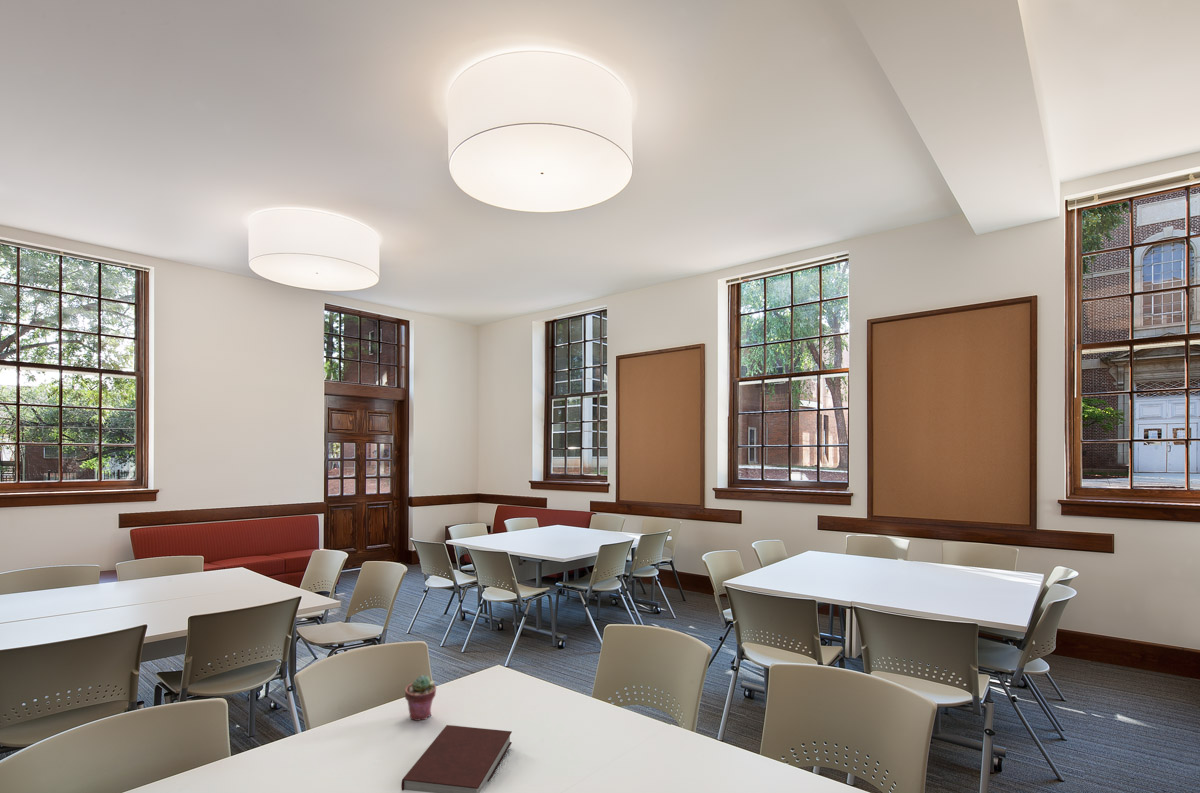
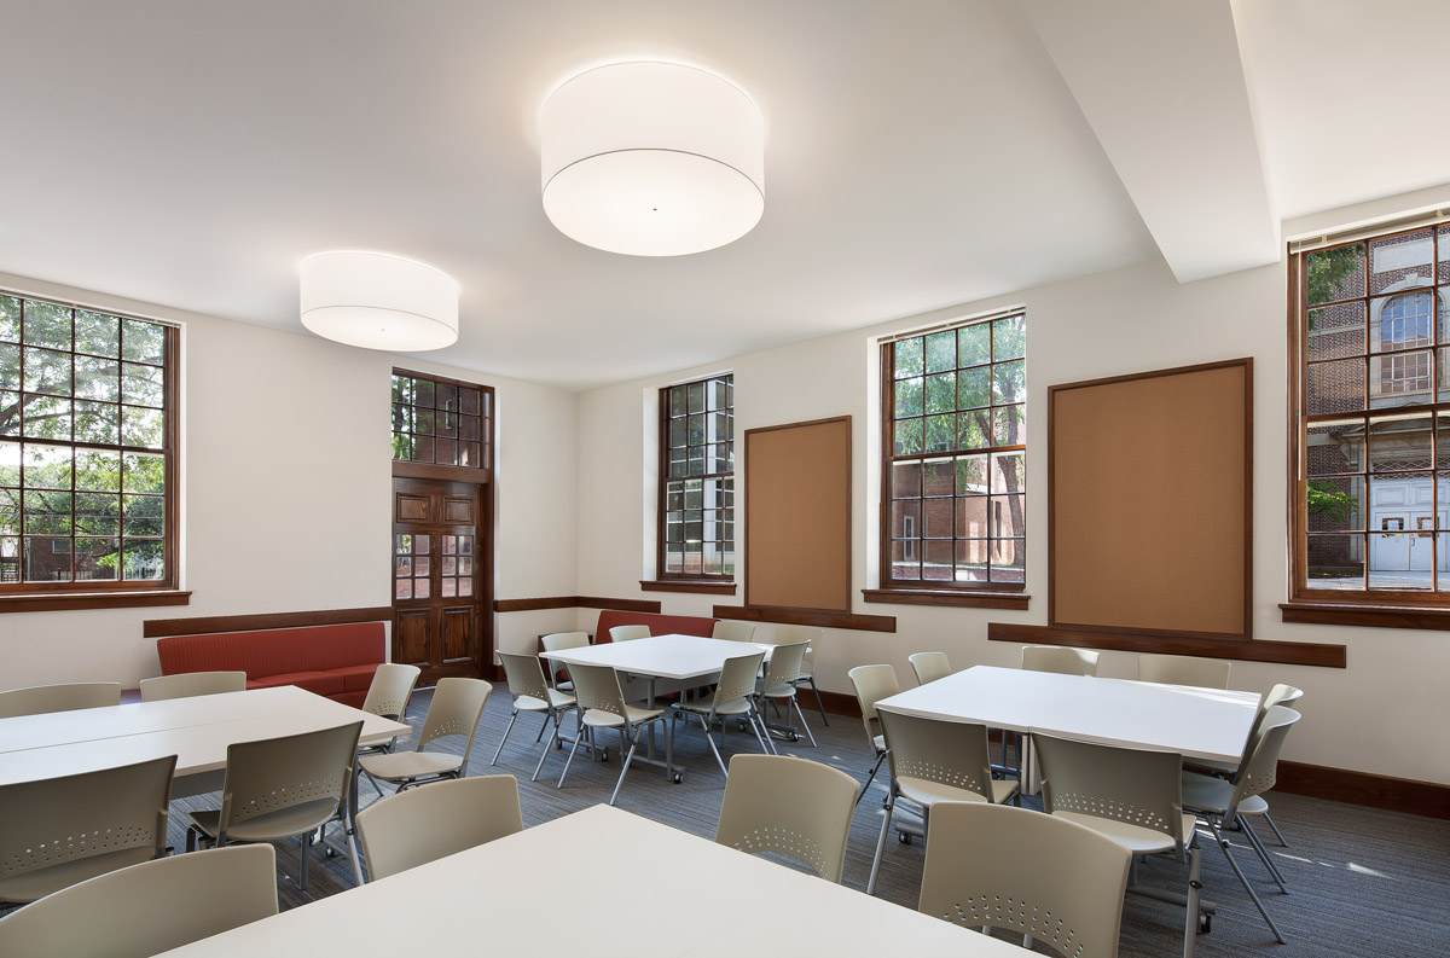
- notebook (460, 759)
- potted succulent (420, 696)
